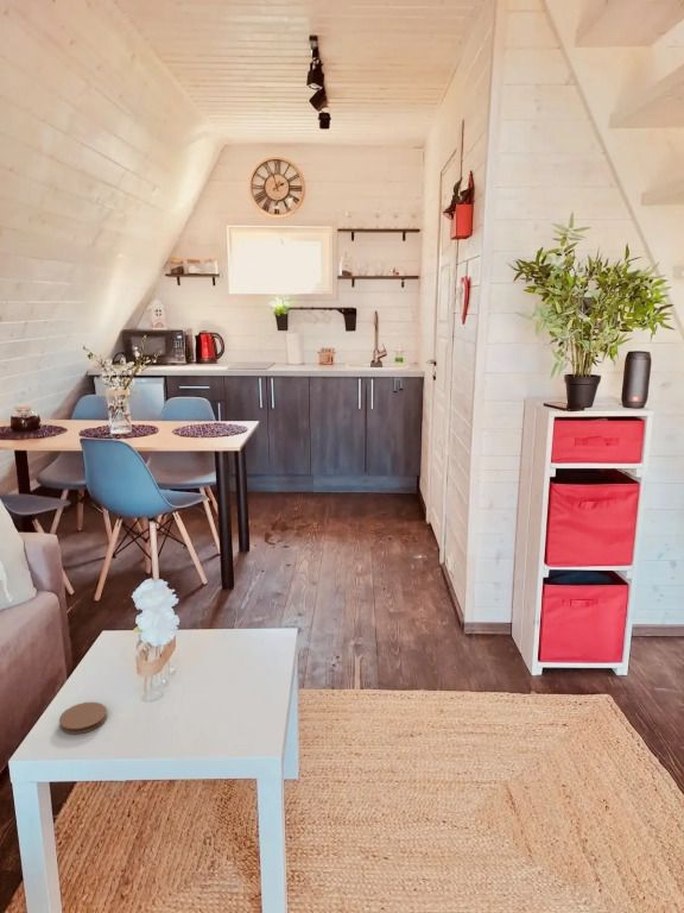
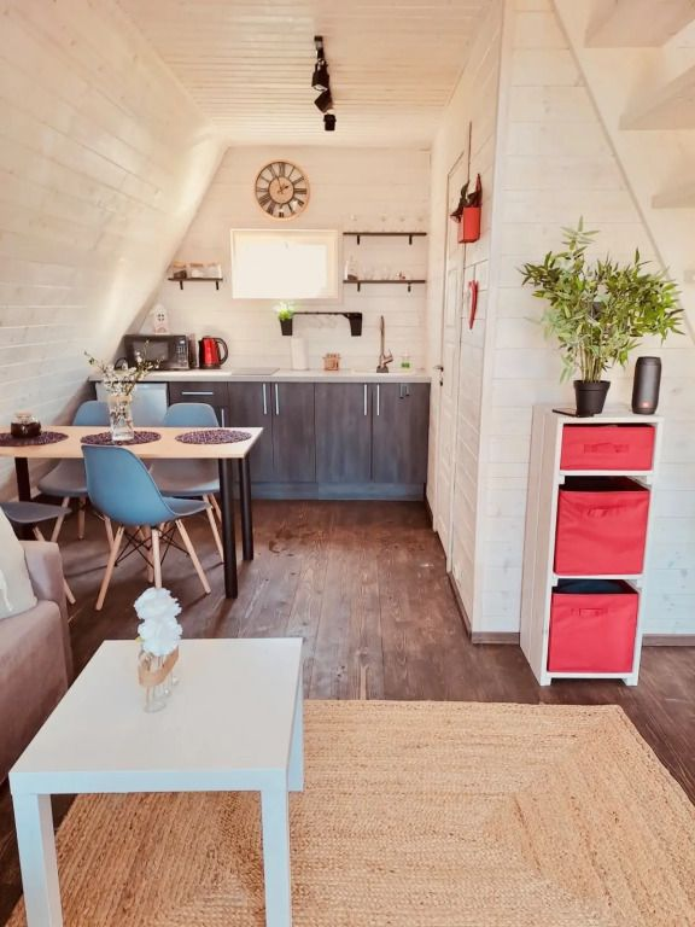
- coaster (83, 717)
